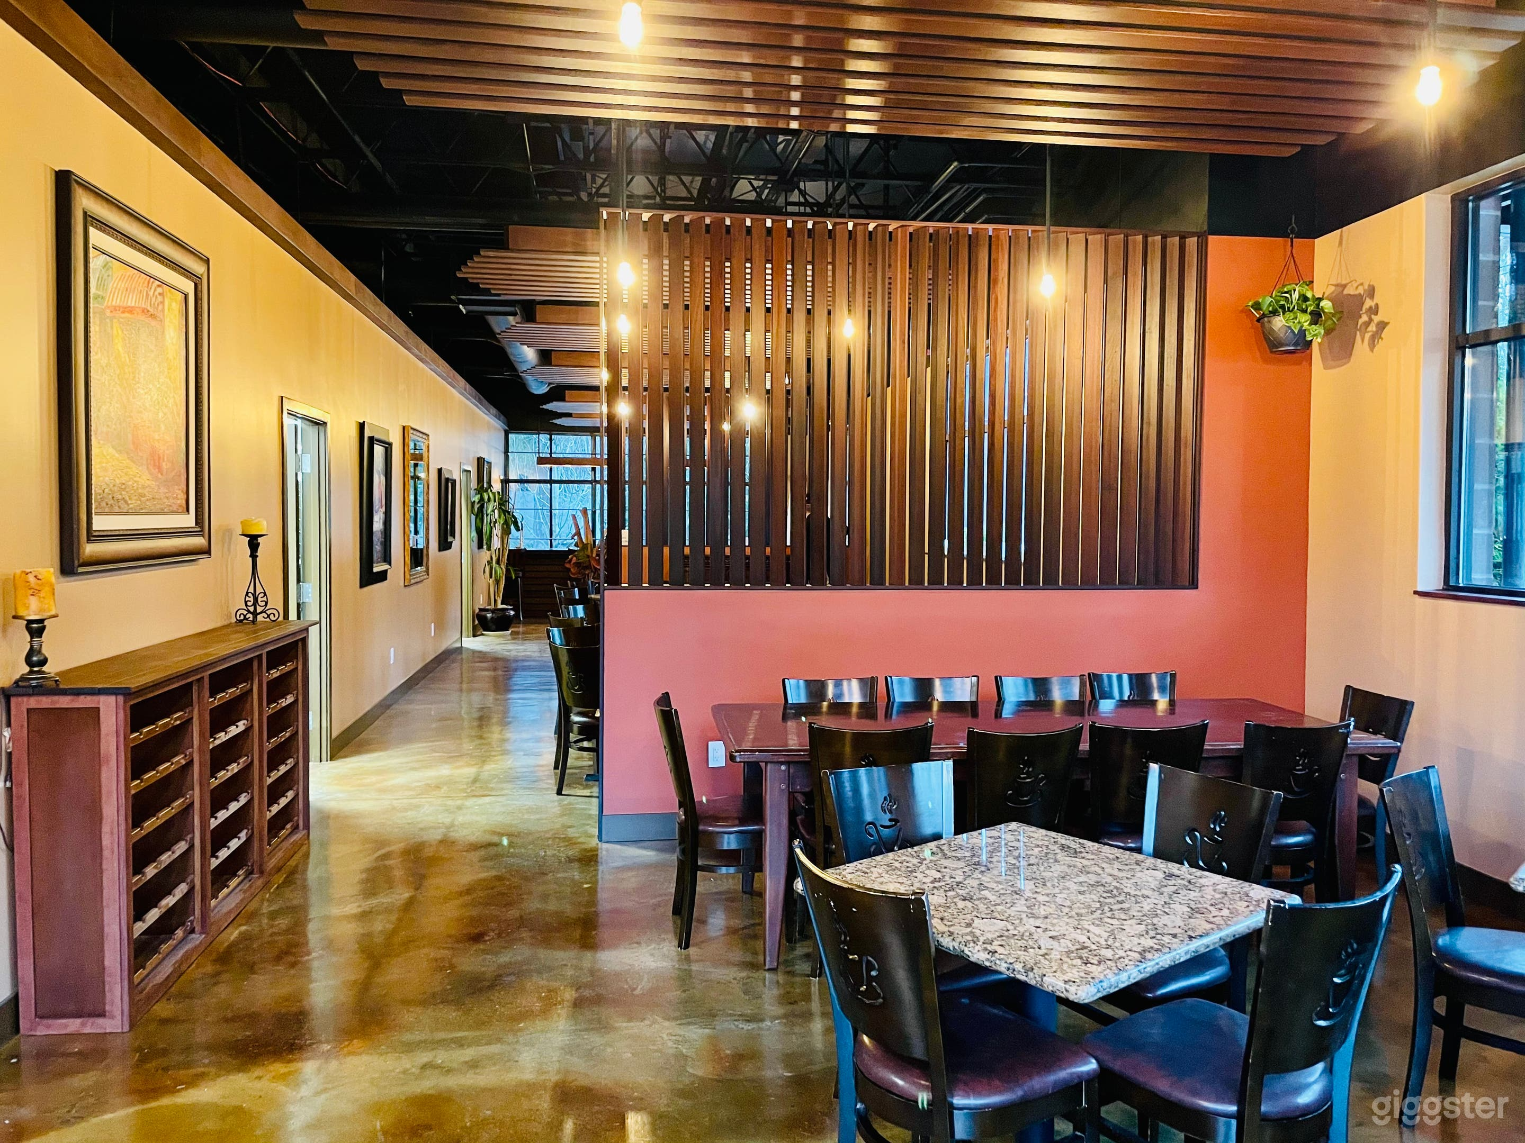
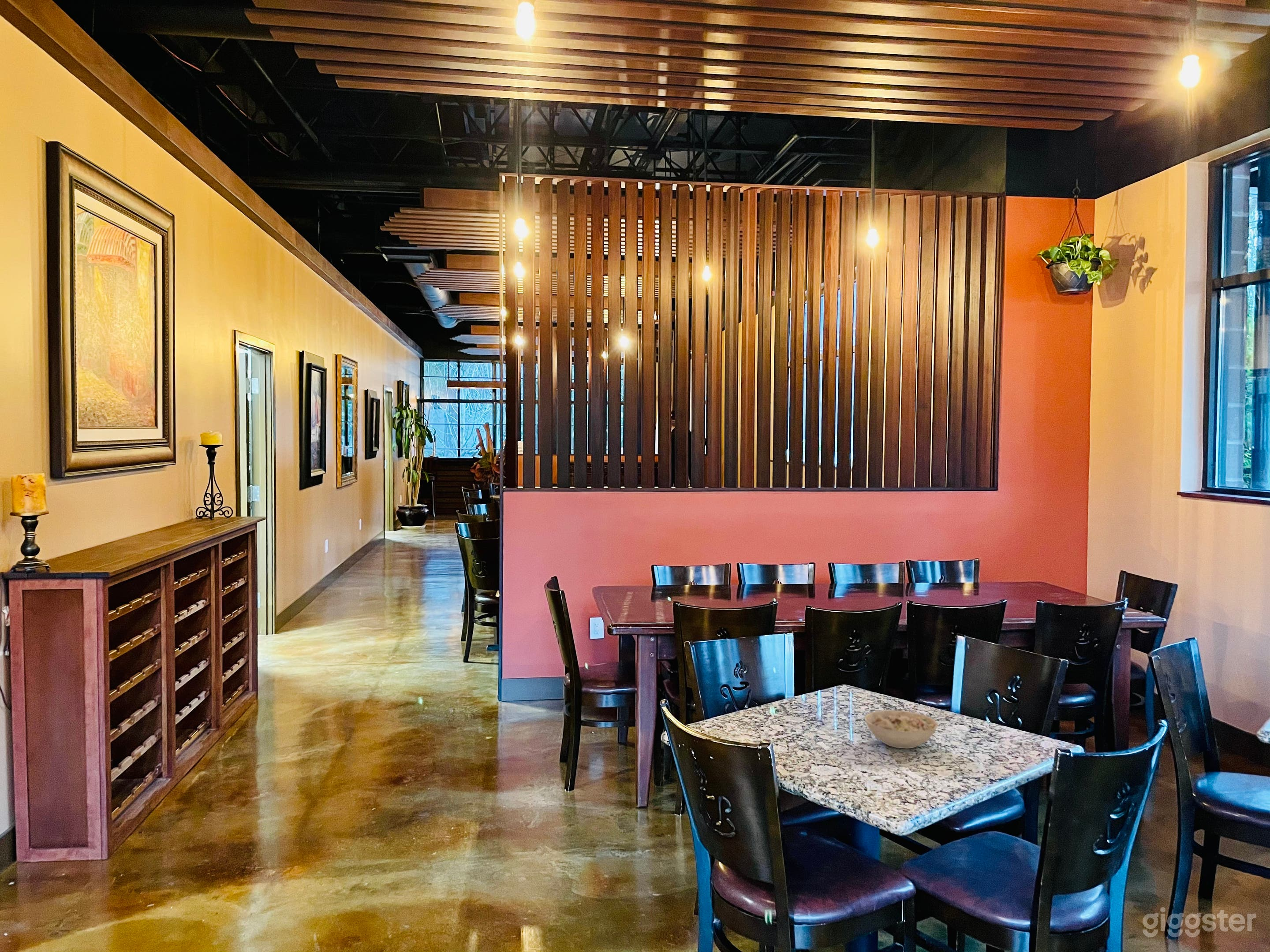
+ bowl (900, 728)
